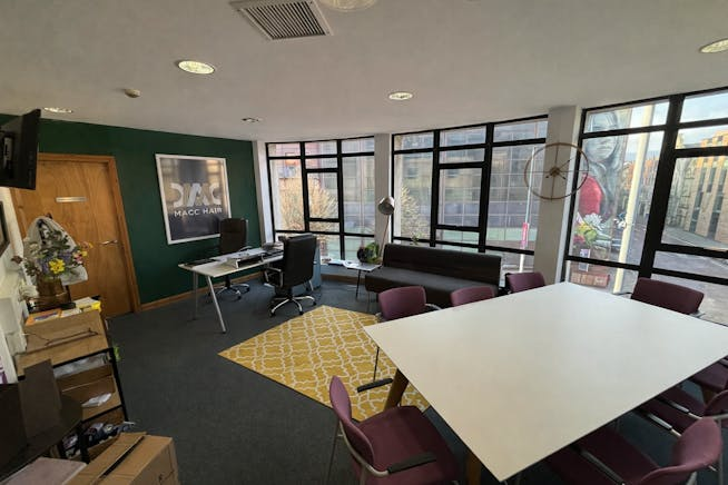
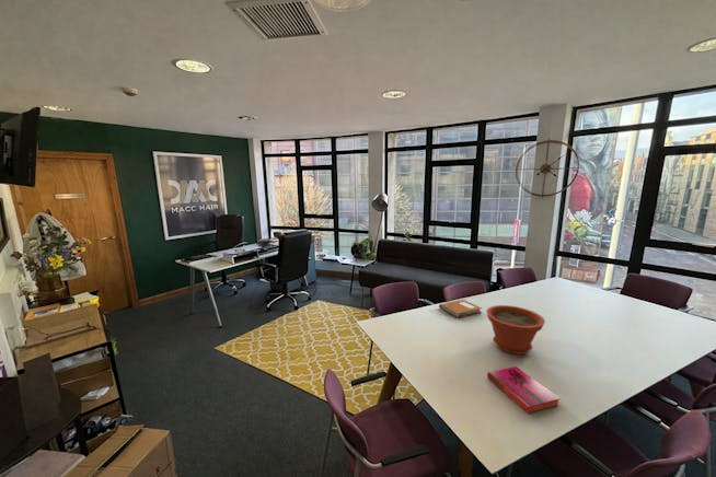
+ notebook (460, 307)
+ hardback book (520, 387)
+ plant pot (512, 330)
